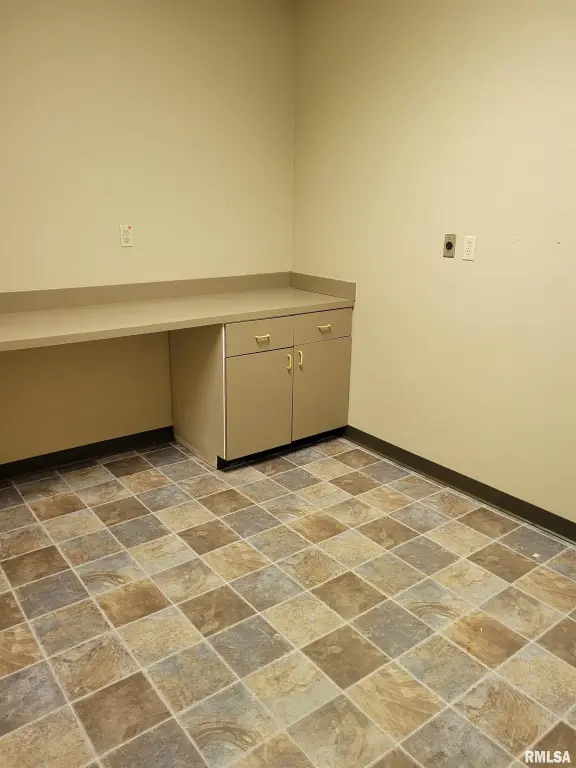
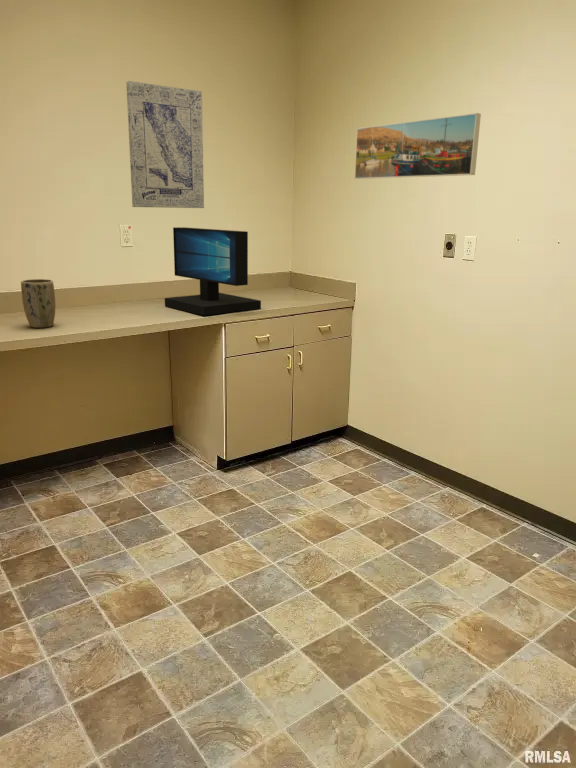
+ monitor (211, 269)
+ plant pot (39, 303)
+ wall art (167, 148)
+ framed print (411, 149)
